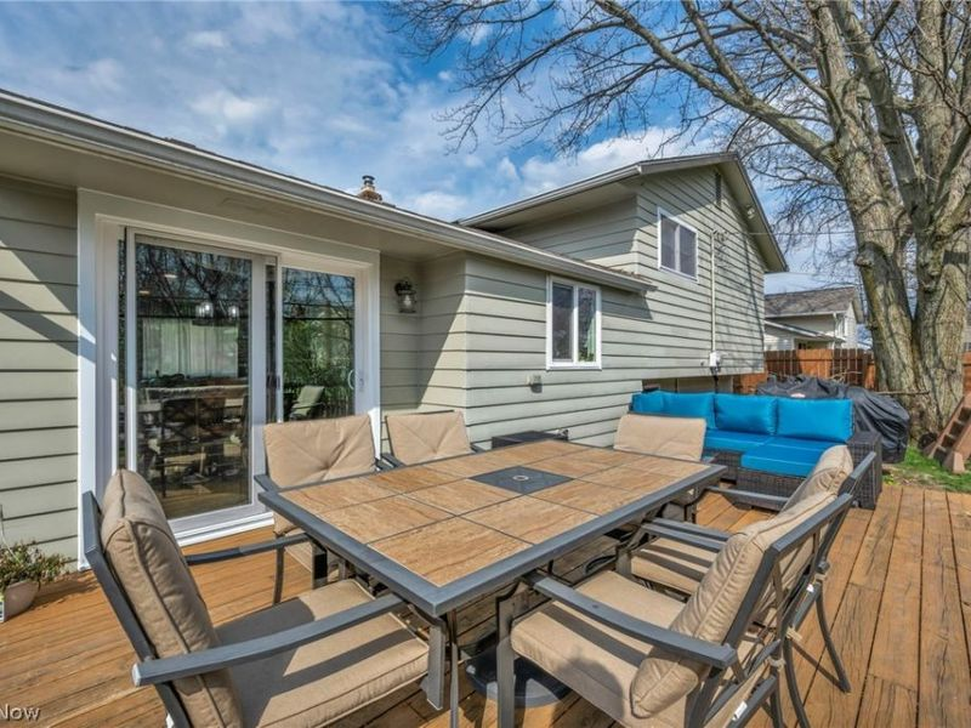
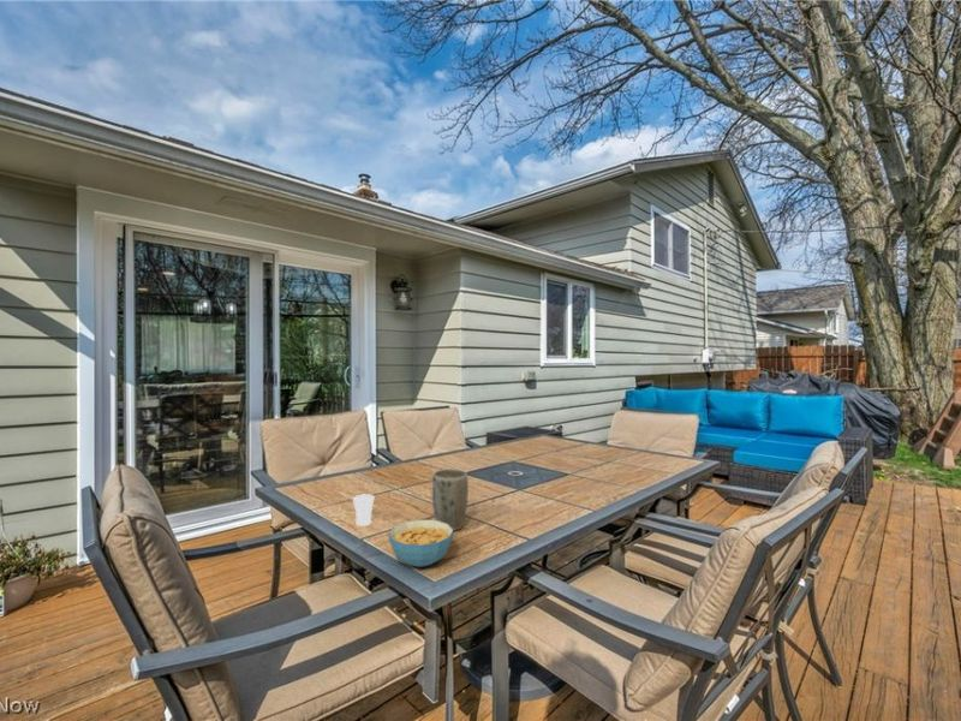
+ cup (363, 510)
+ cereal bowl (420, 547)
+ plant pot (449, 499)
